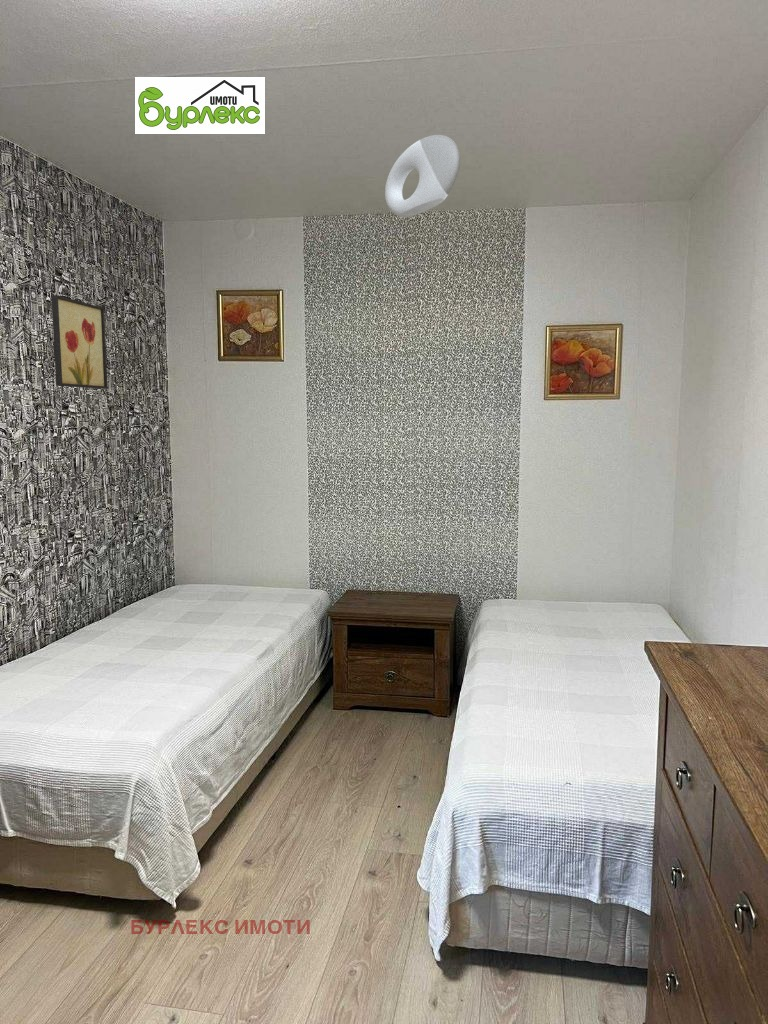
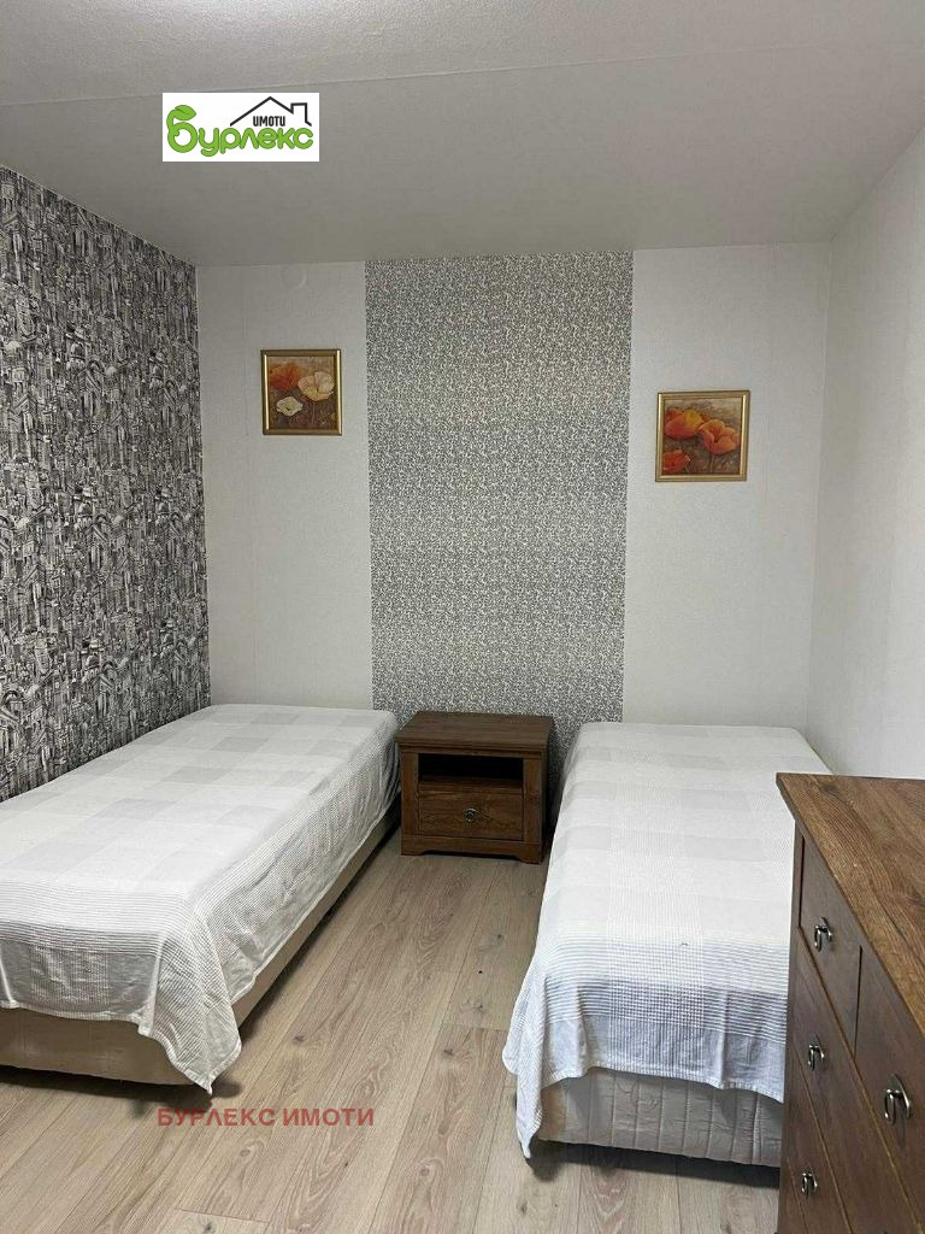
- wall art (79, 344)
- ceiling light (420, 174)
